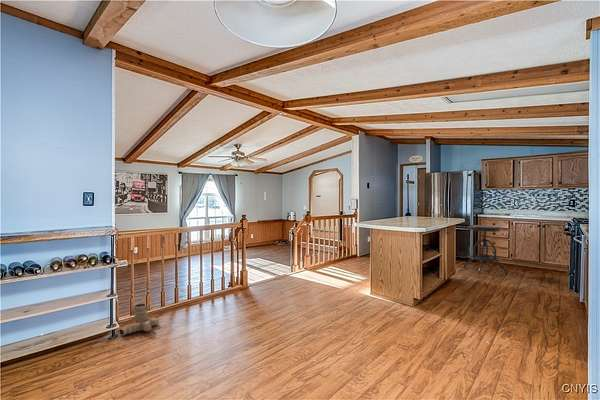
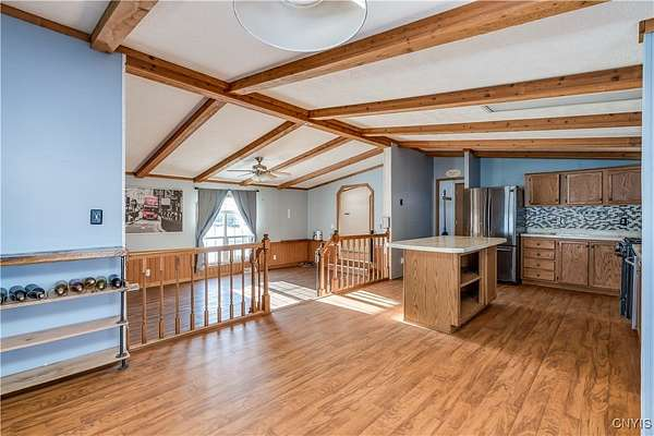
- boots (140, 319)
- stool (483, 248)
